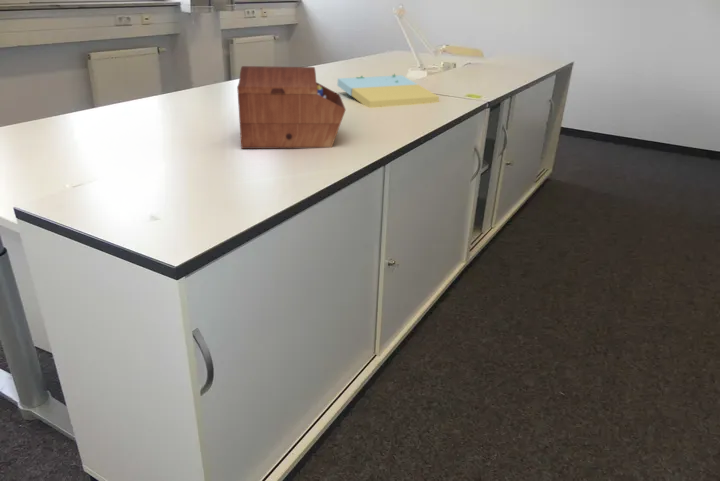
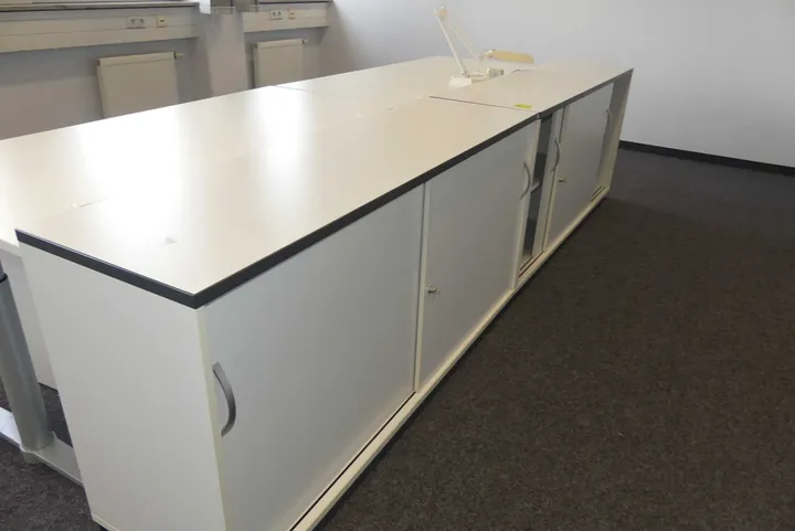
- sewing box (292, 106)
- architectural model (386, 89)
